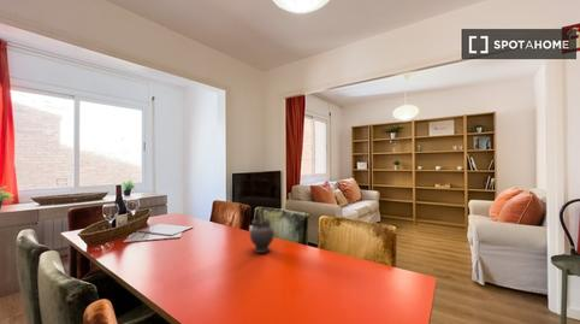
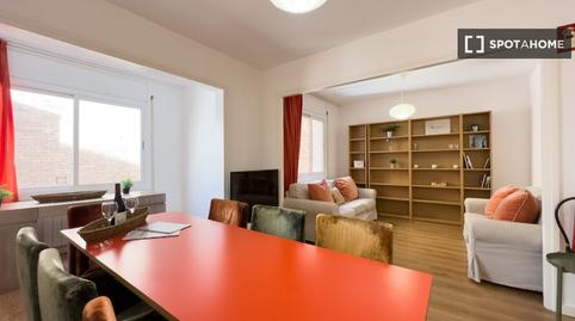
- teapot (262, 229)
